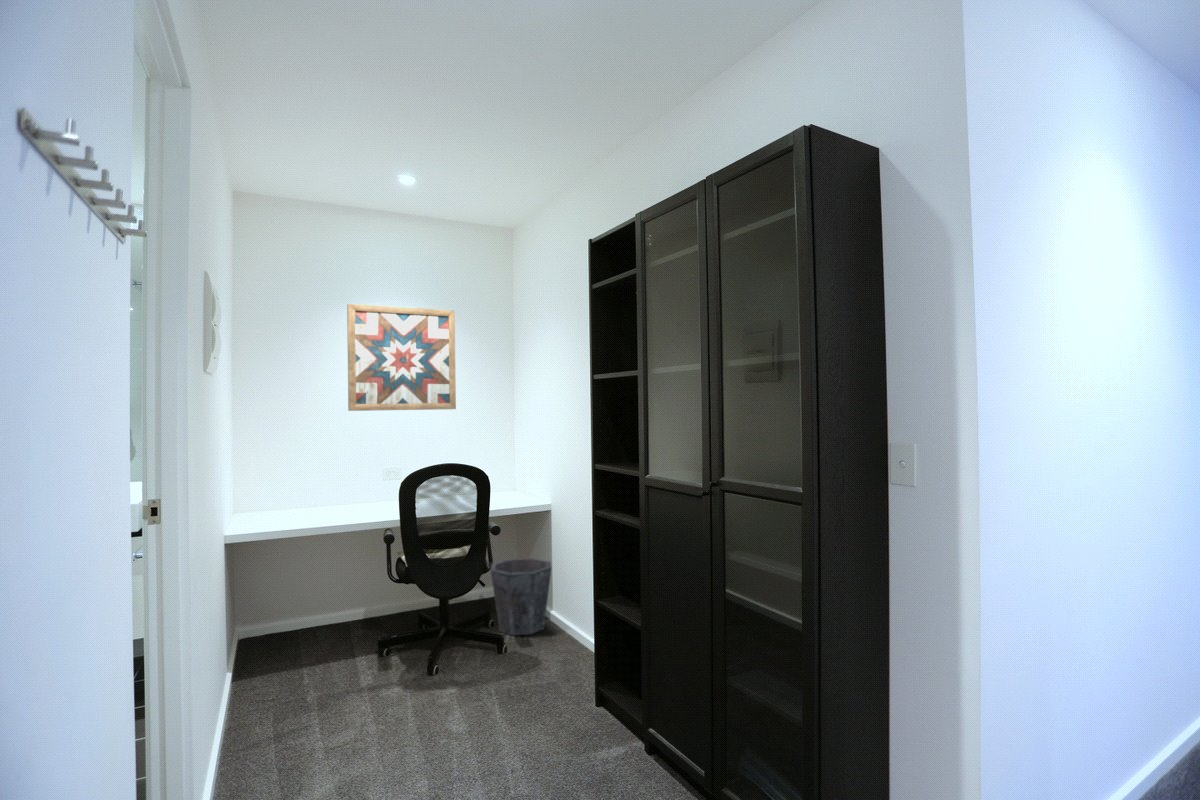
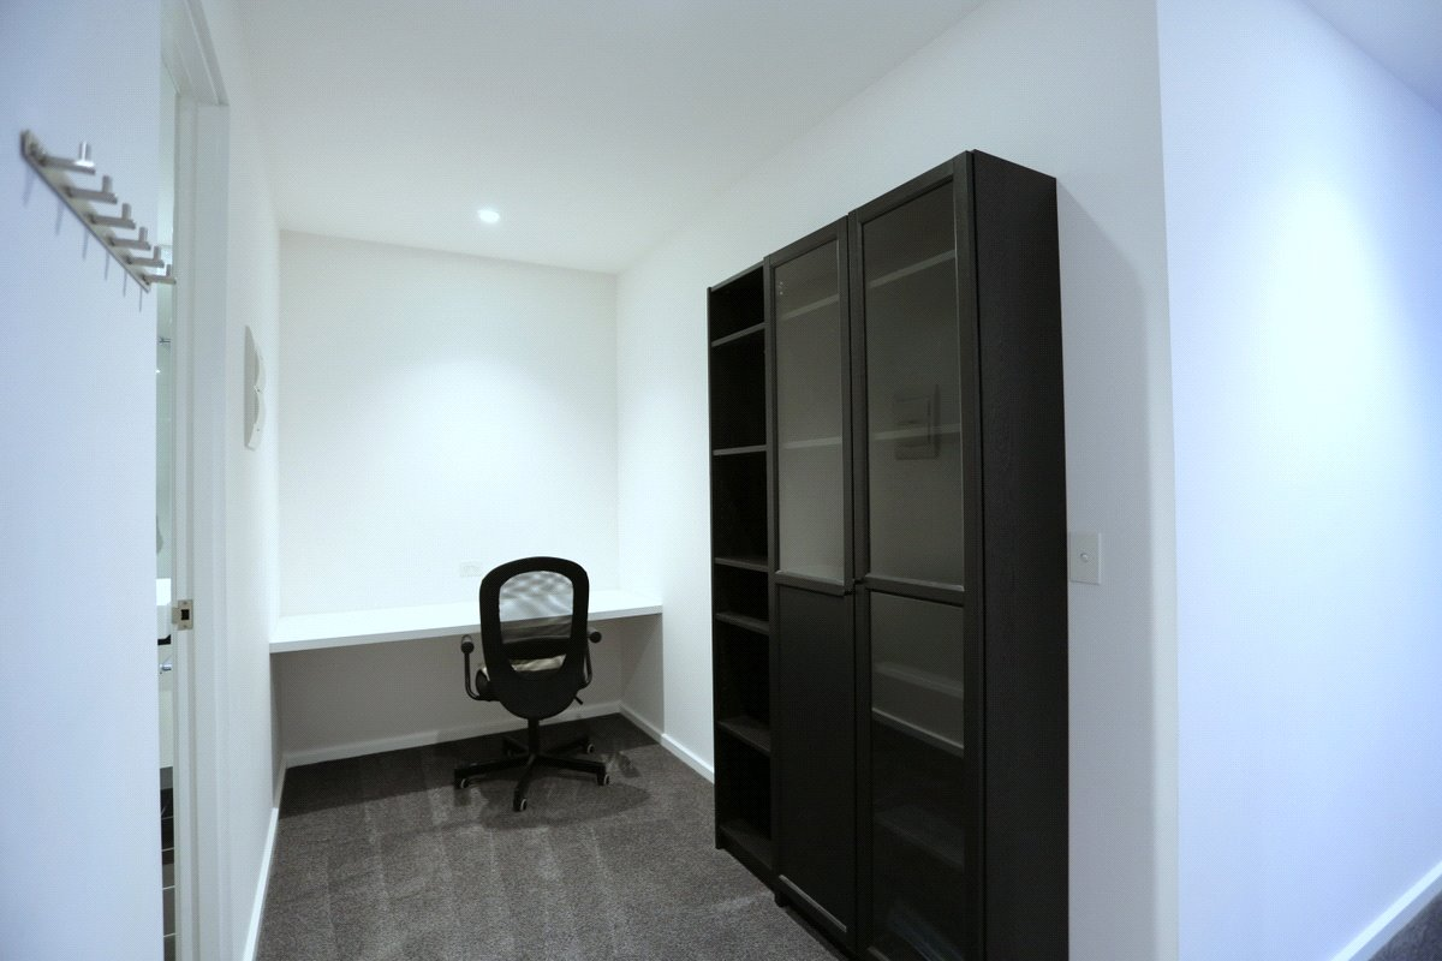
- wall art (403, 358)
- waste bin (521, 596)
